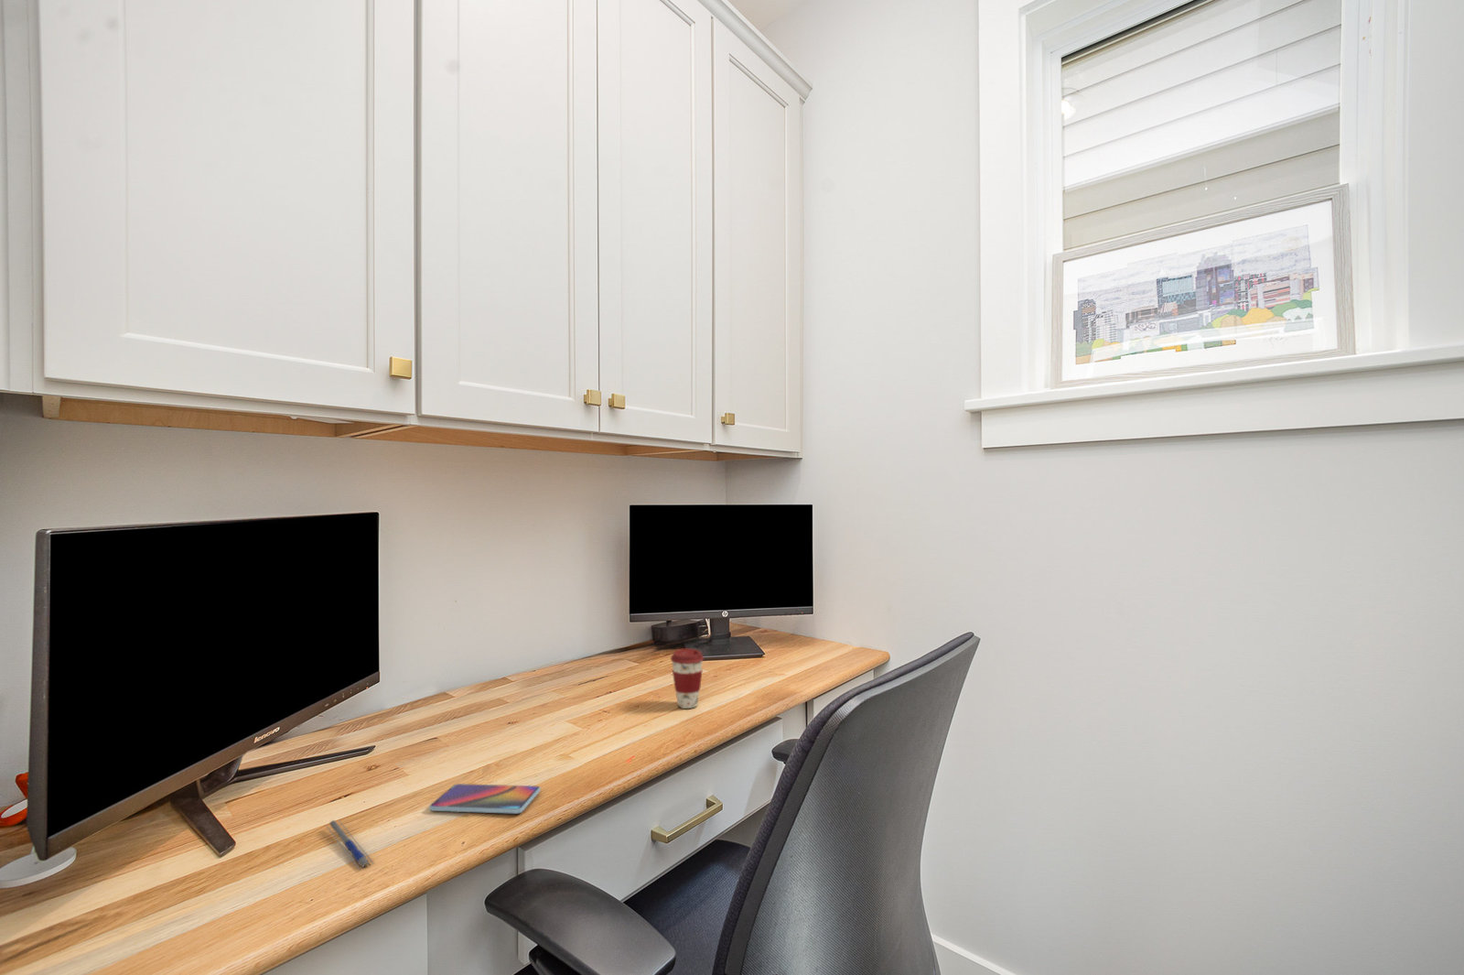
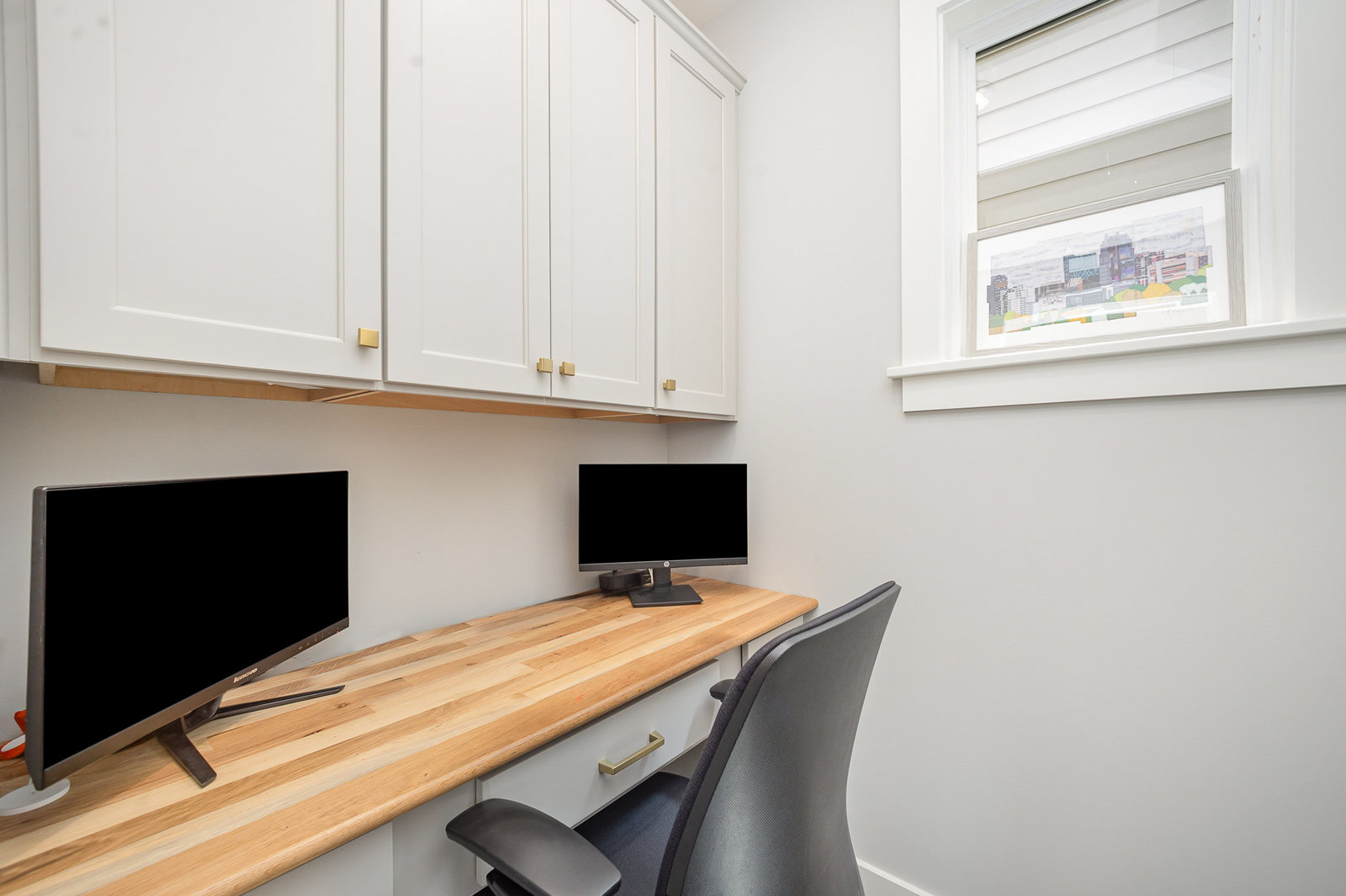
- pen (348, 841)
- coffee cup (687, 678)
- smartphone (486, 798)
